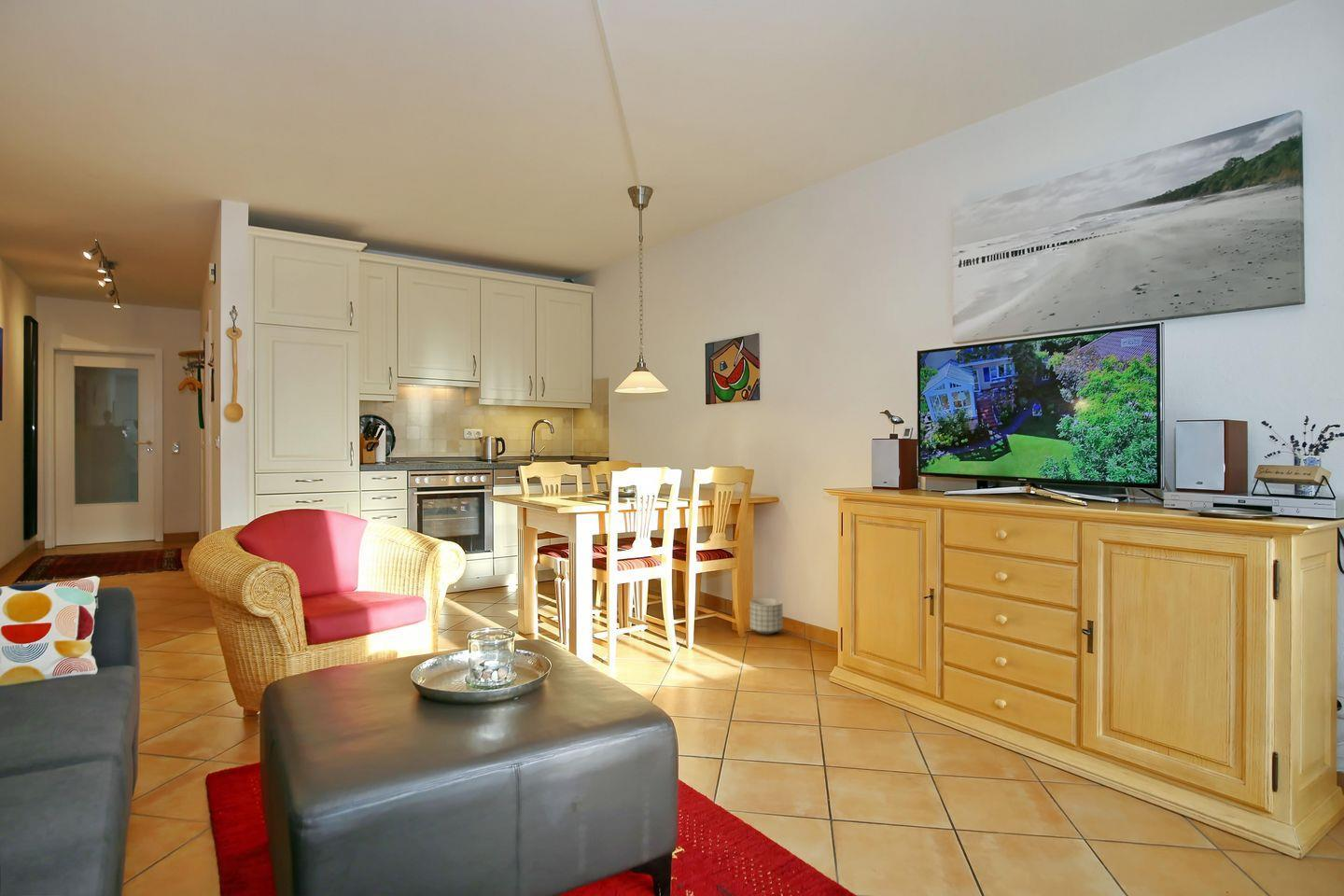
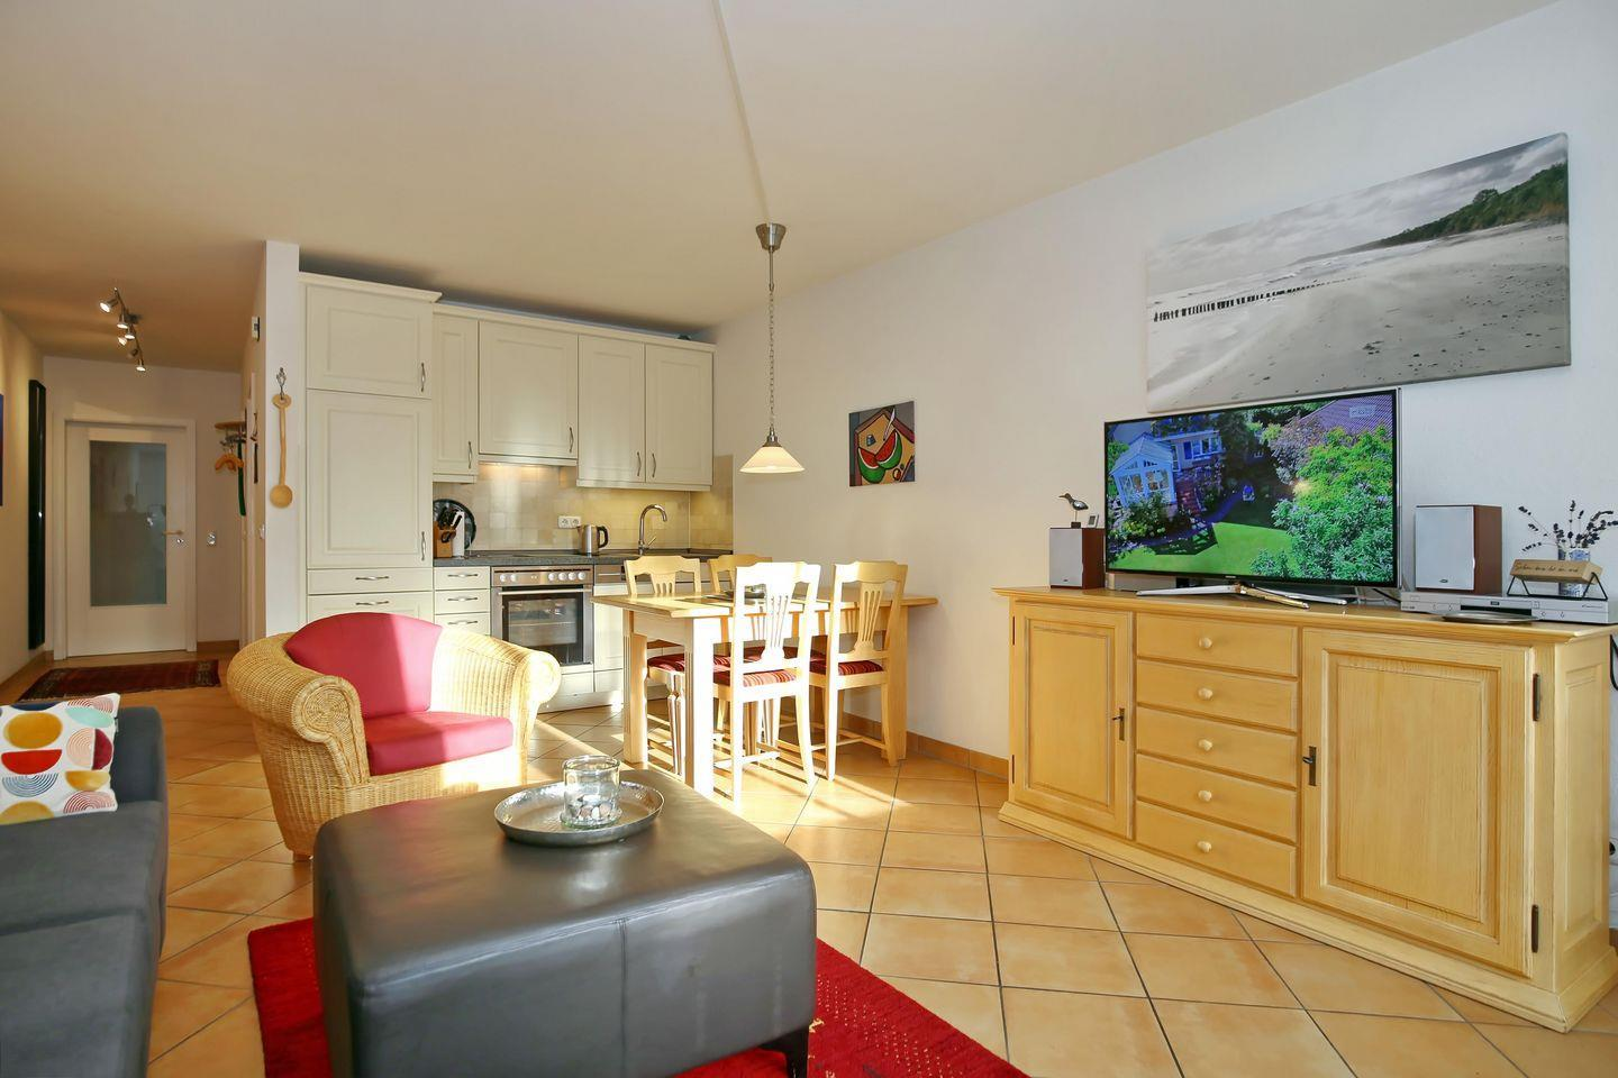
- planter (765, 617)
